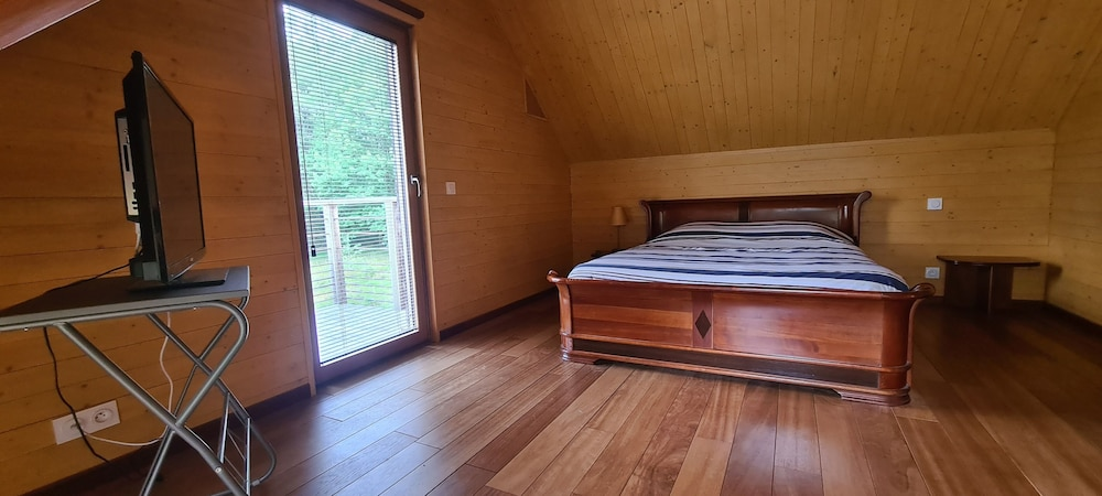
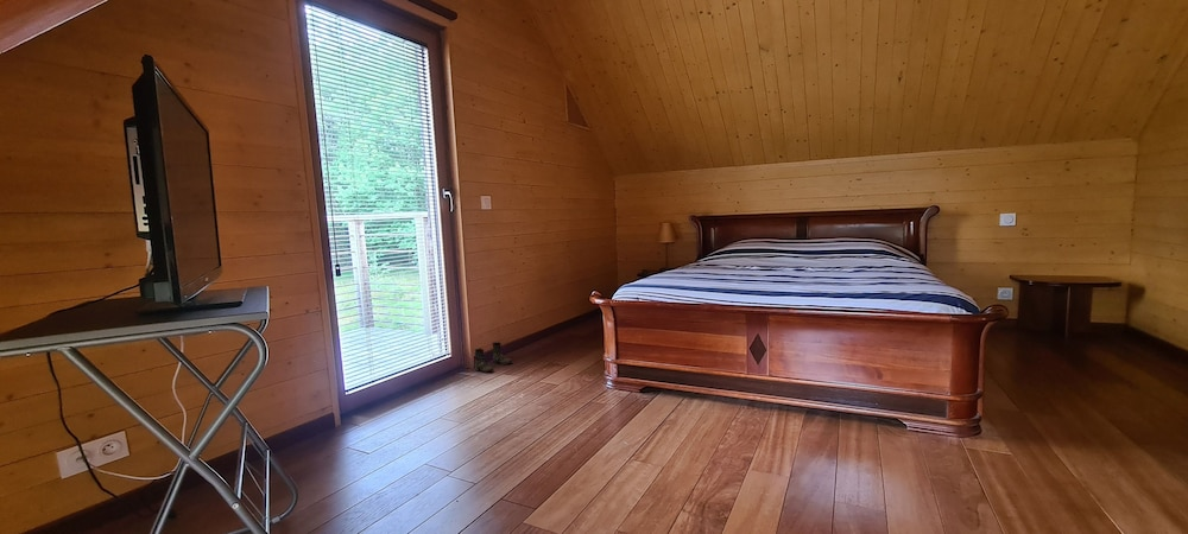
+ boots (493, 356)
